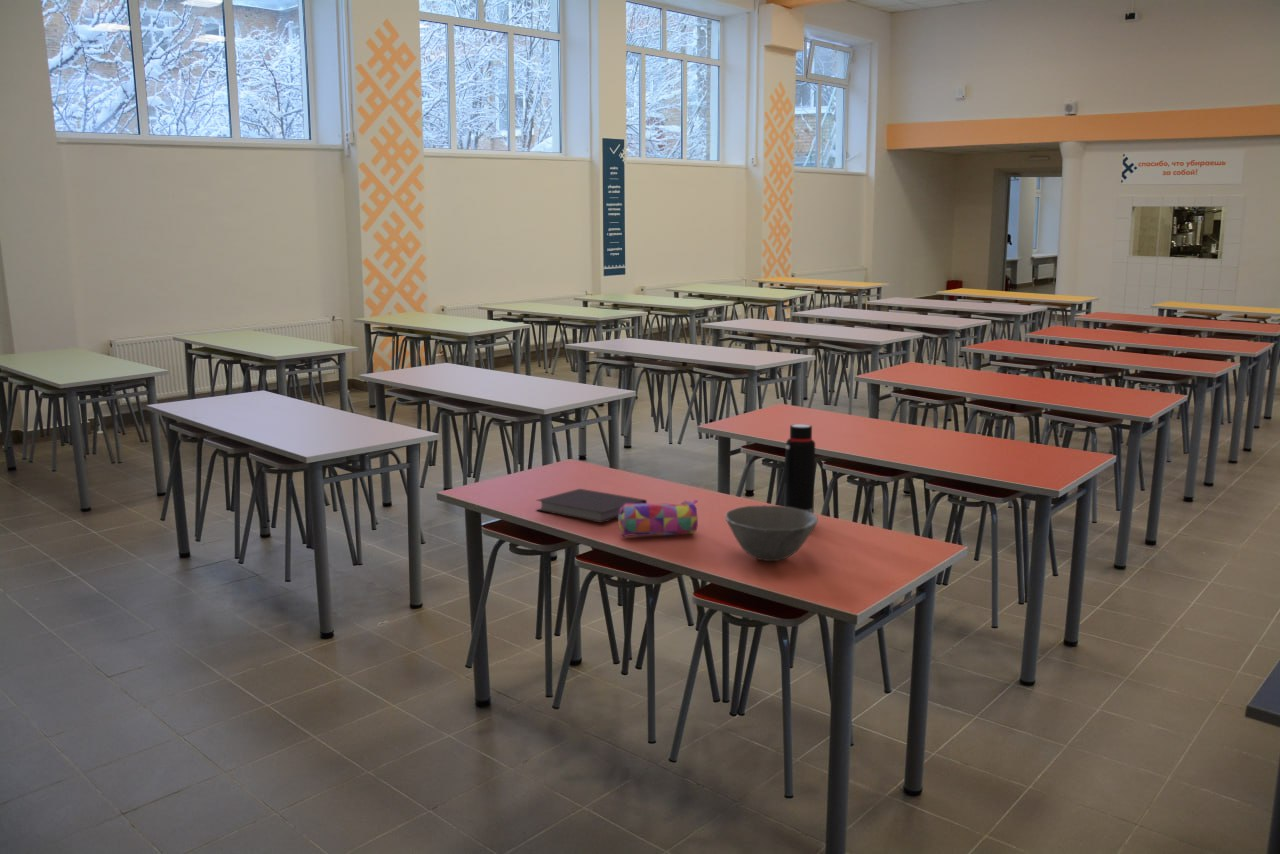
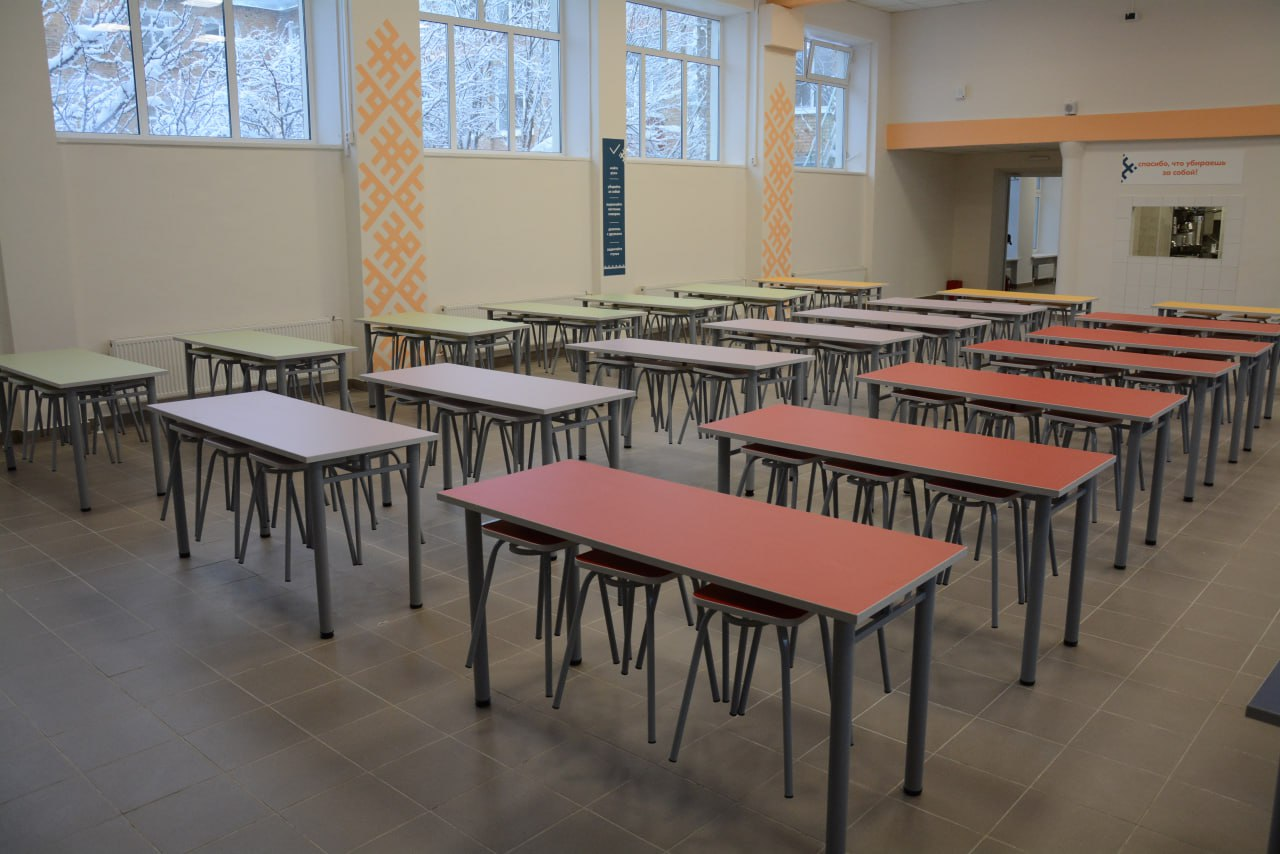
- water bottle (797, 475)
- pencil case (658, 518)
- bowl (770, 537)
- notebook (591, 504)
